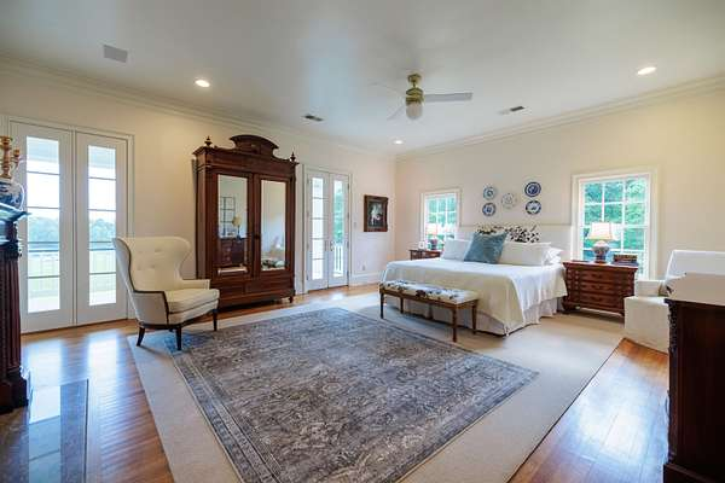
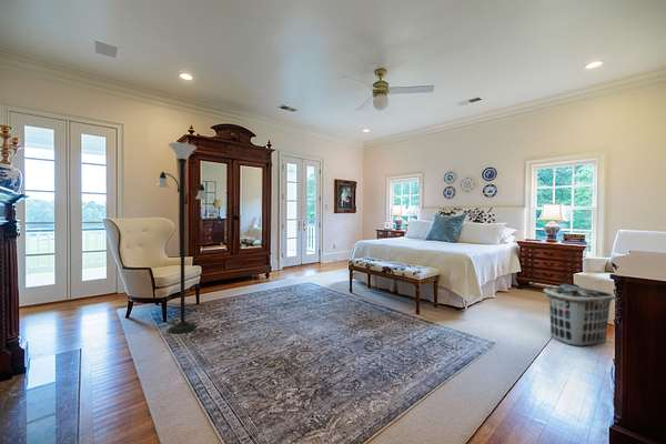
+ floor lamp (182, 236)
+ clothes hamper (577, 311)
